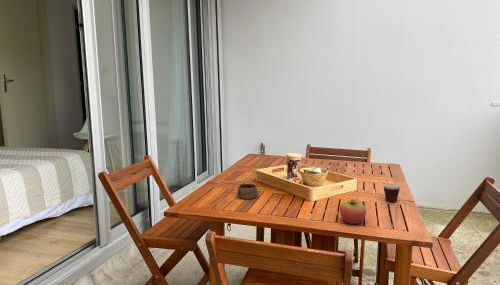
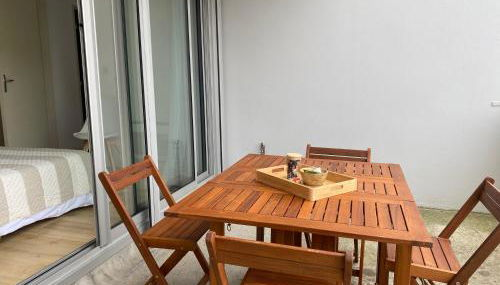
- cup (247, 190)
- cup (388, 186)
- fruit (352, 209)
